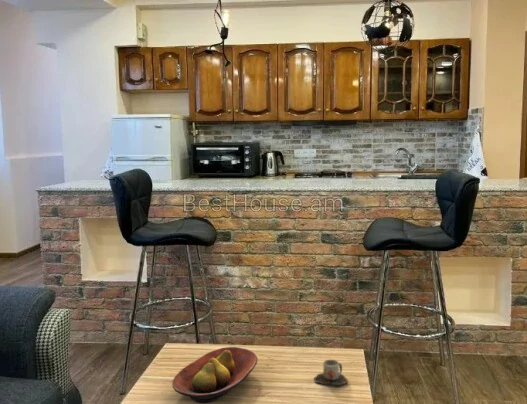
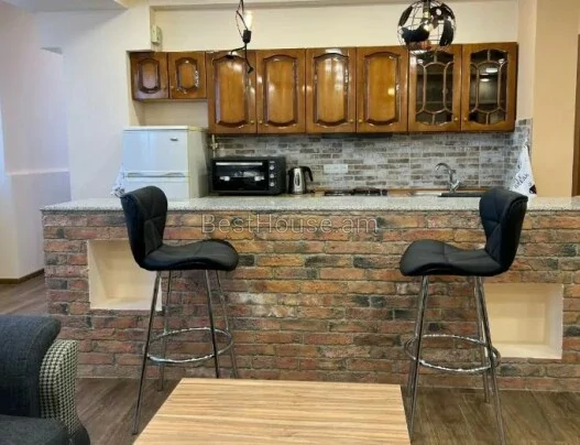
- fruit bowl (217, 370)
- mug (332, 370)
